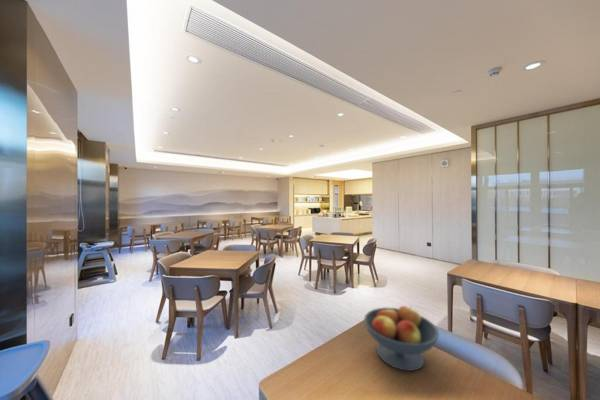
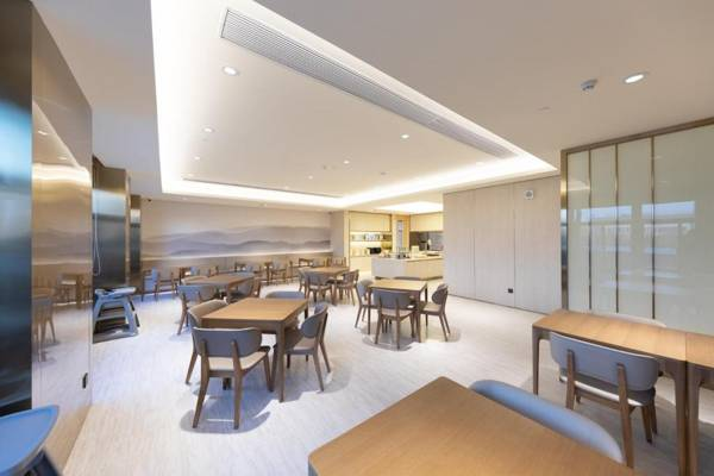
- fruit bowl (399, 333)
